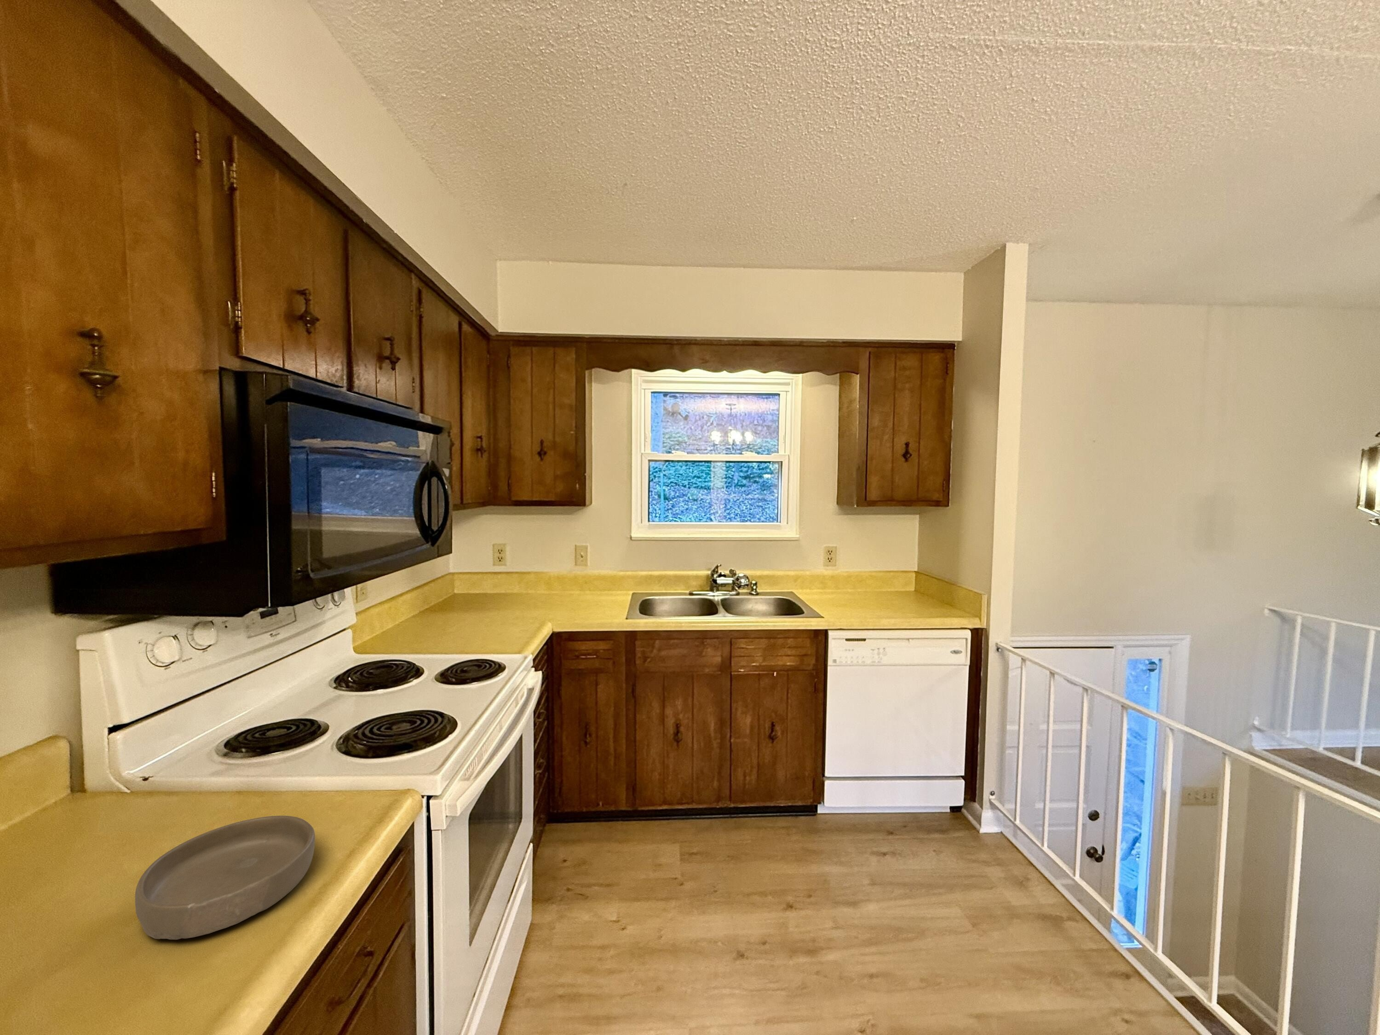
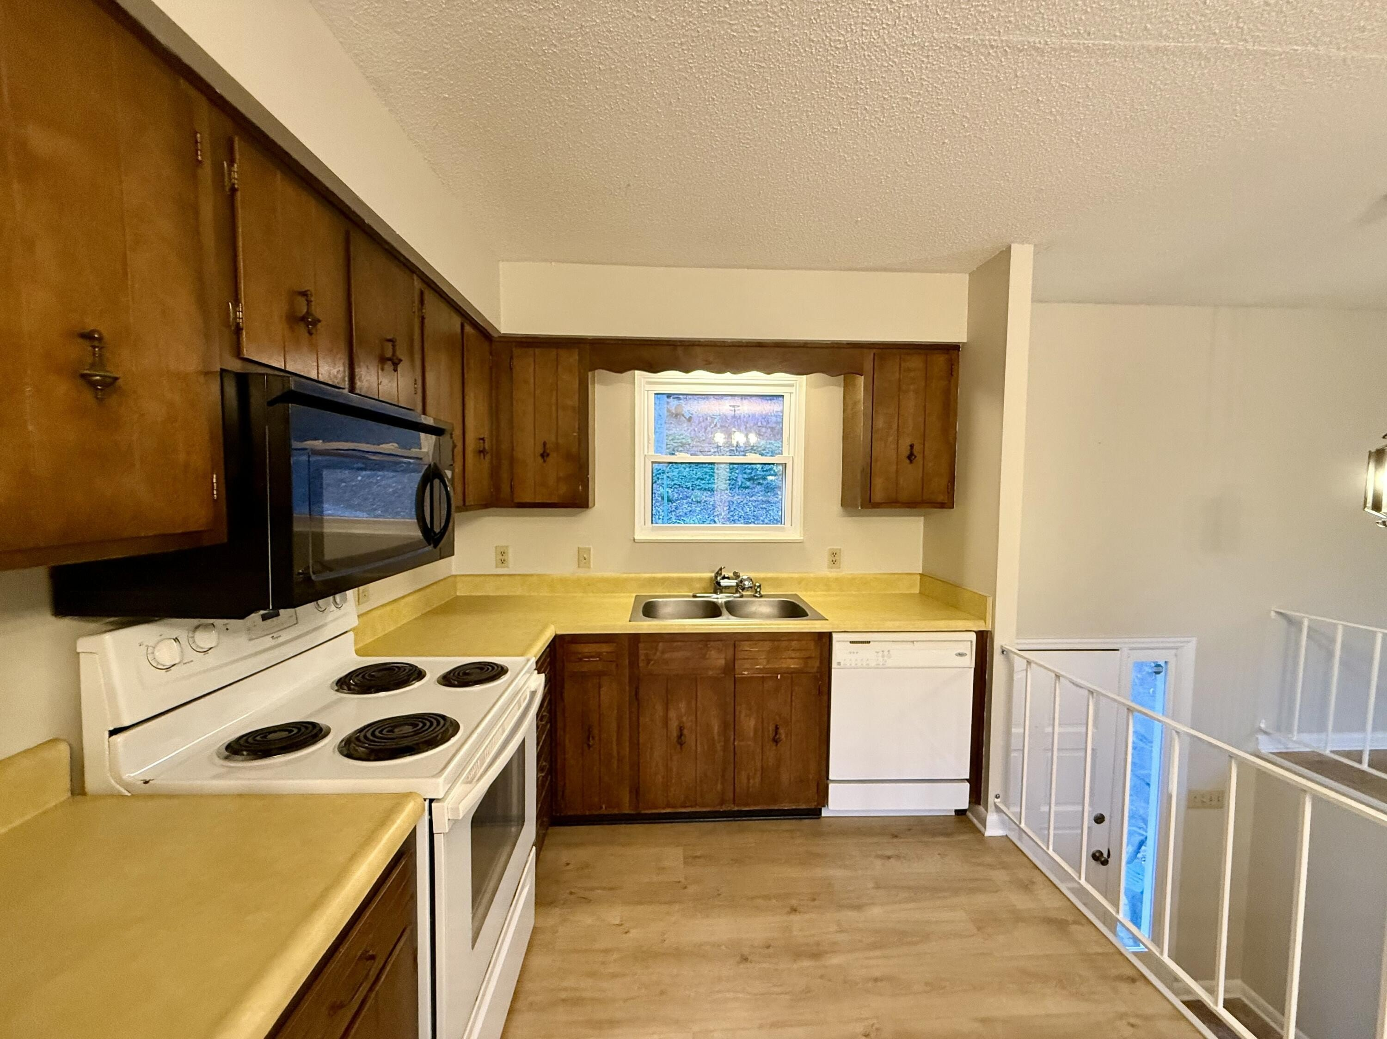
- bowl (233, 872)
